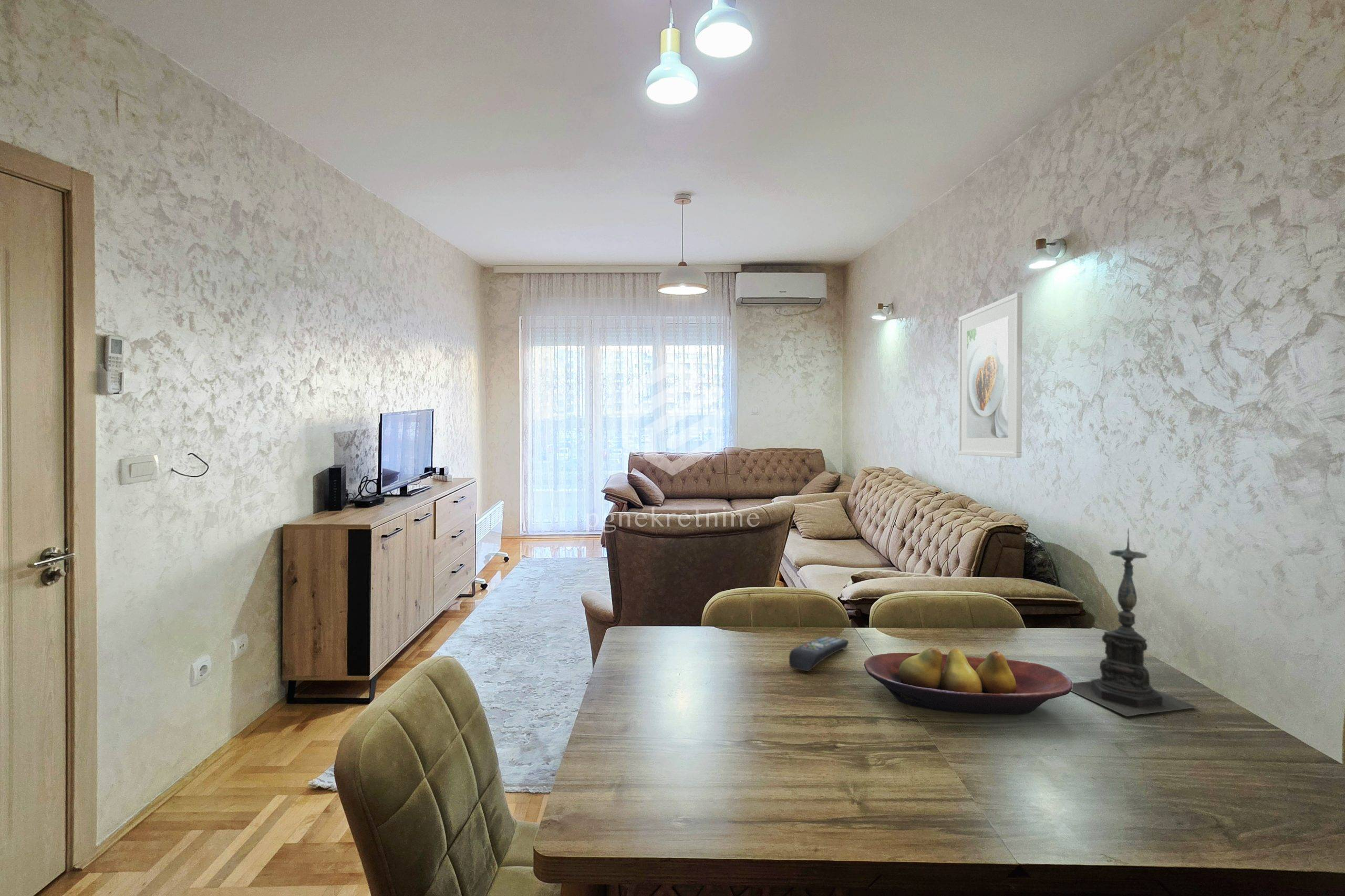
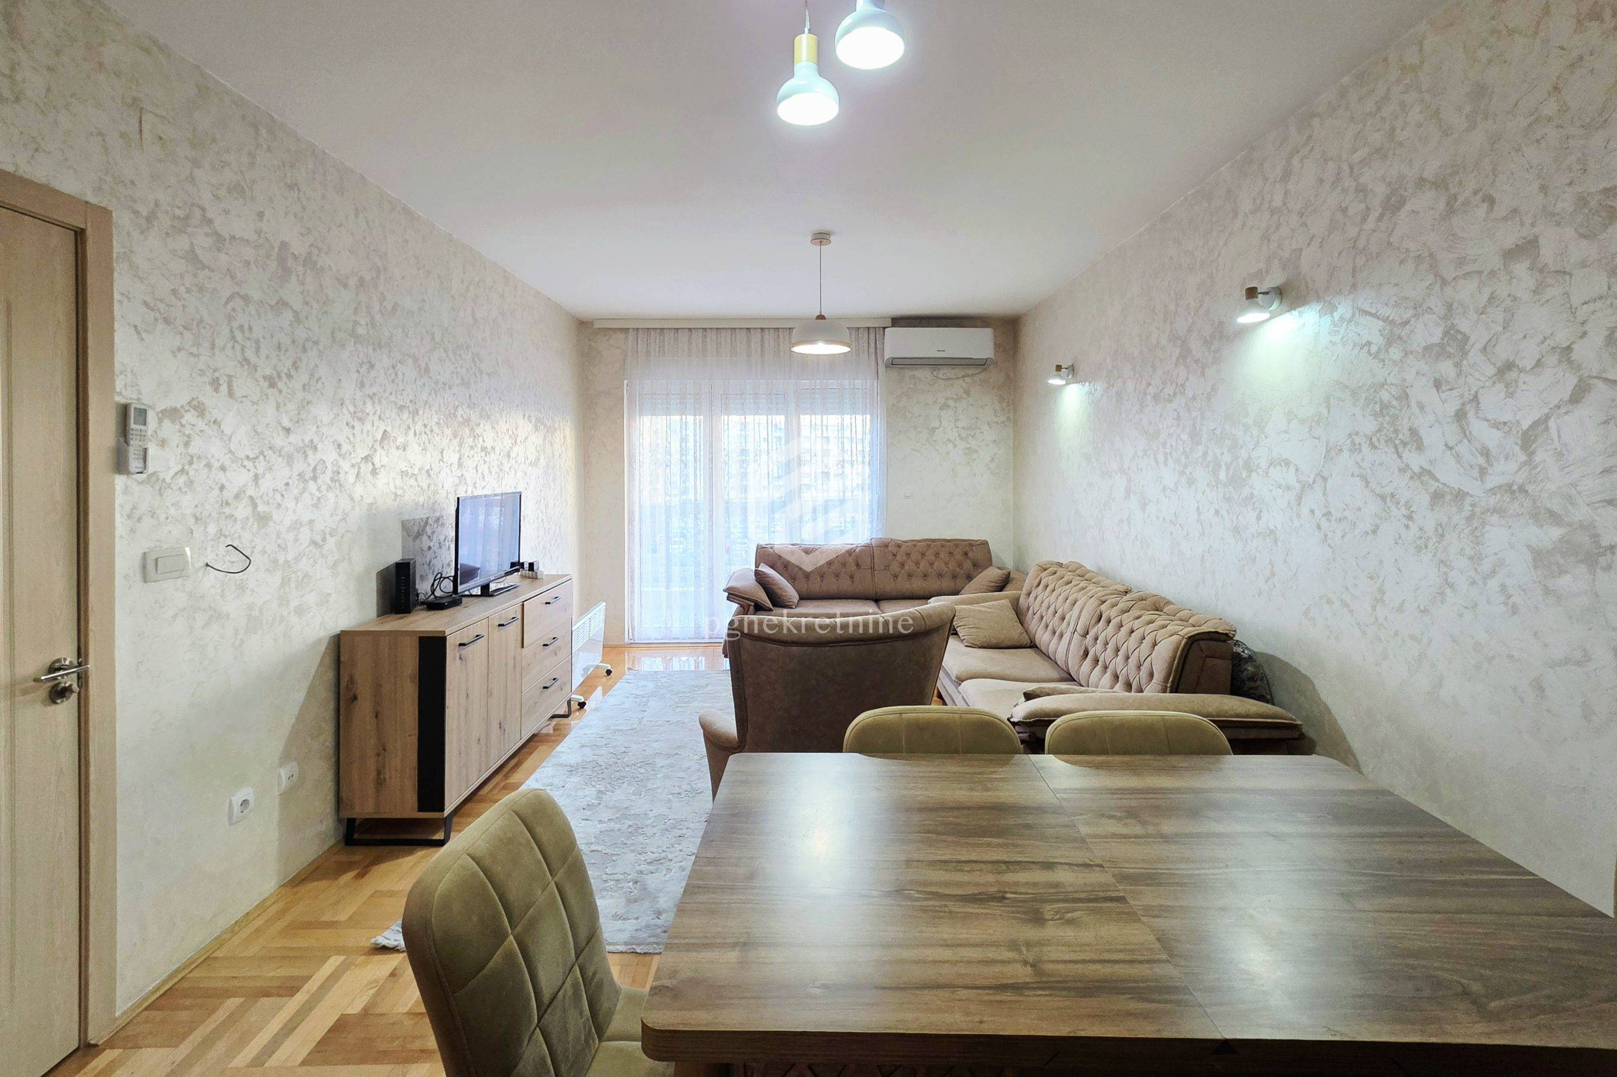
- fruit bowl (964, 674)
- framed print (987, 381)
- remote control (819, 650)
- candle holder (1125, 612)
